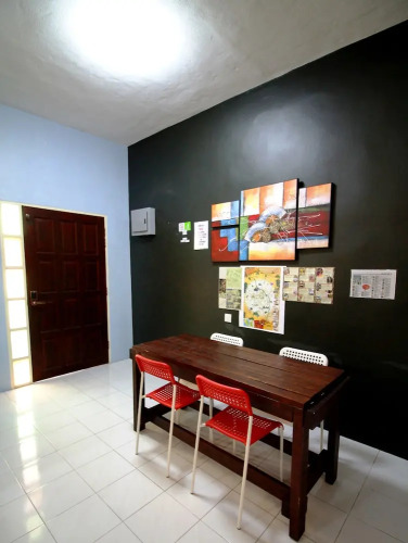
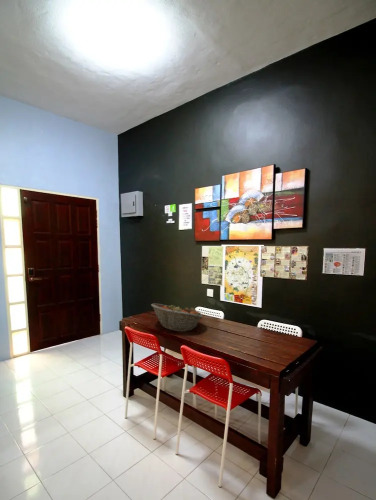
+ fruit basket (176, 314)
